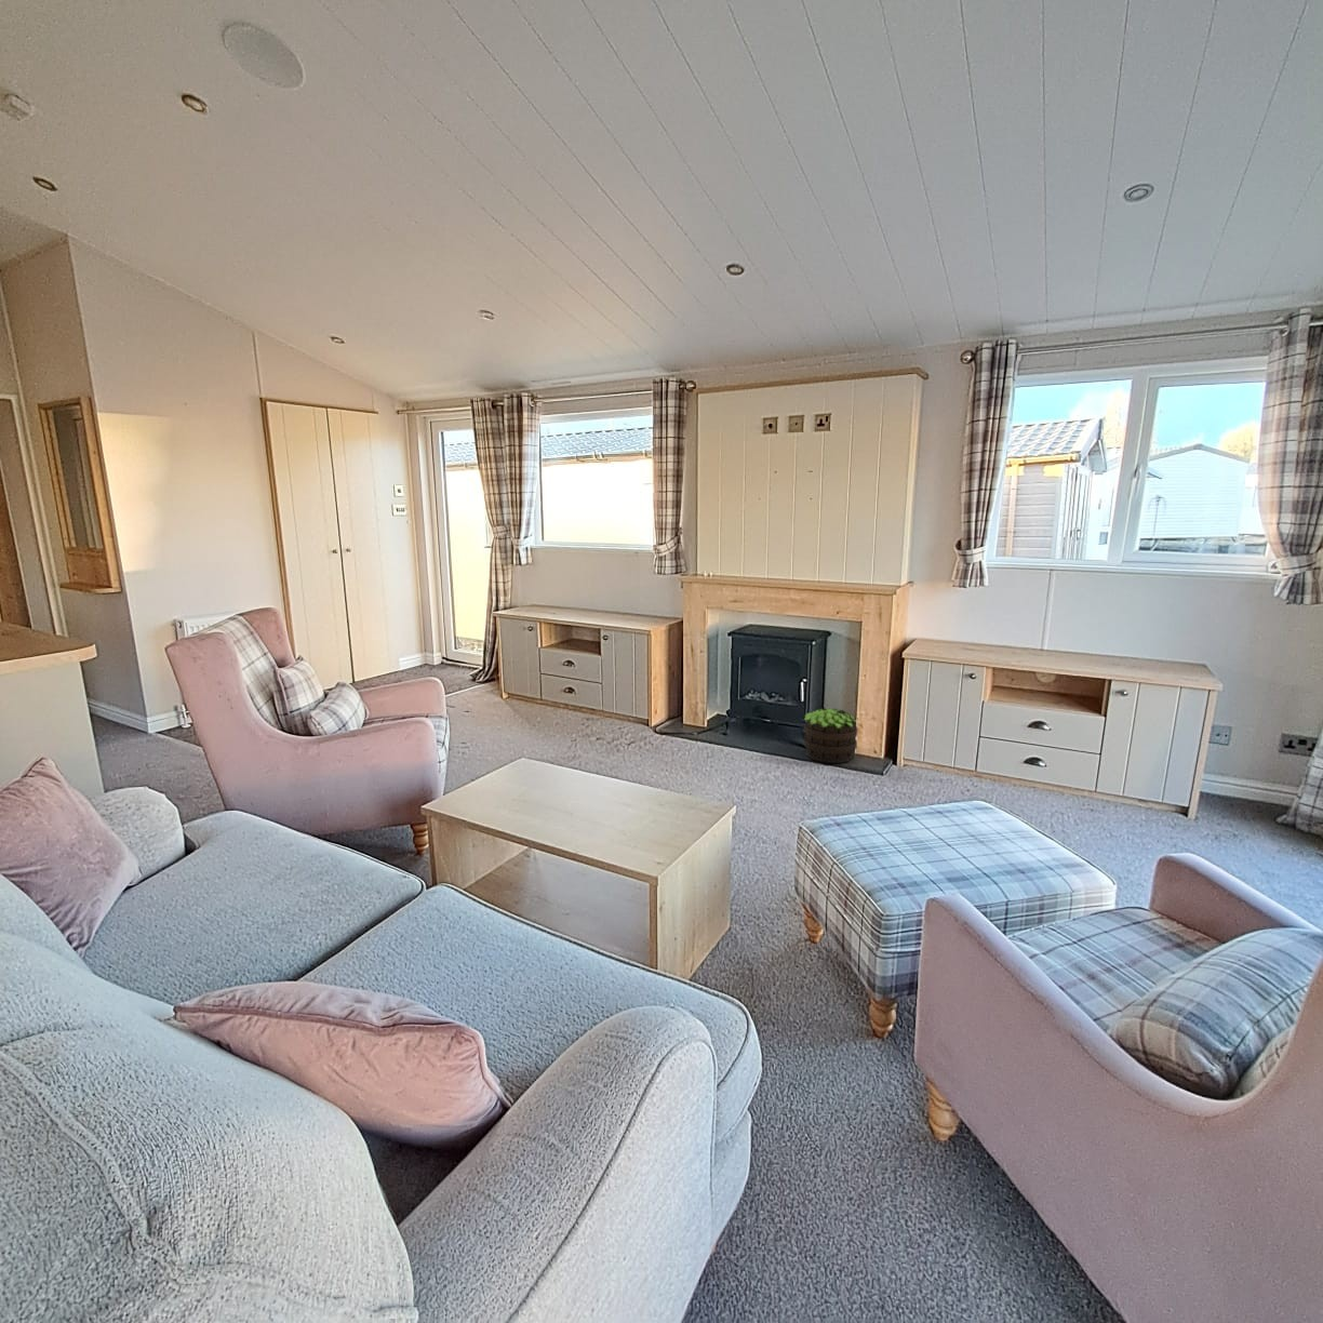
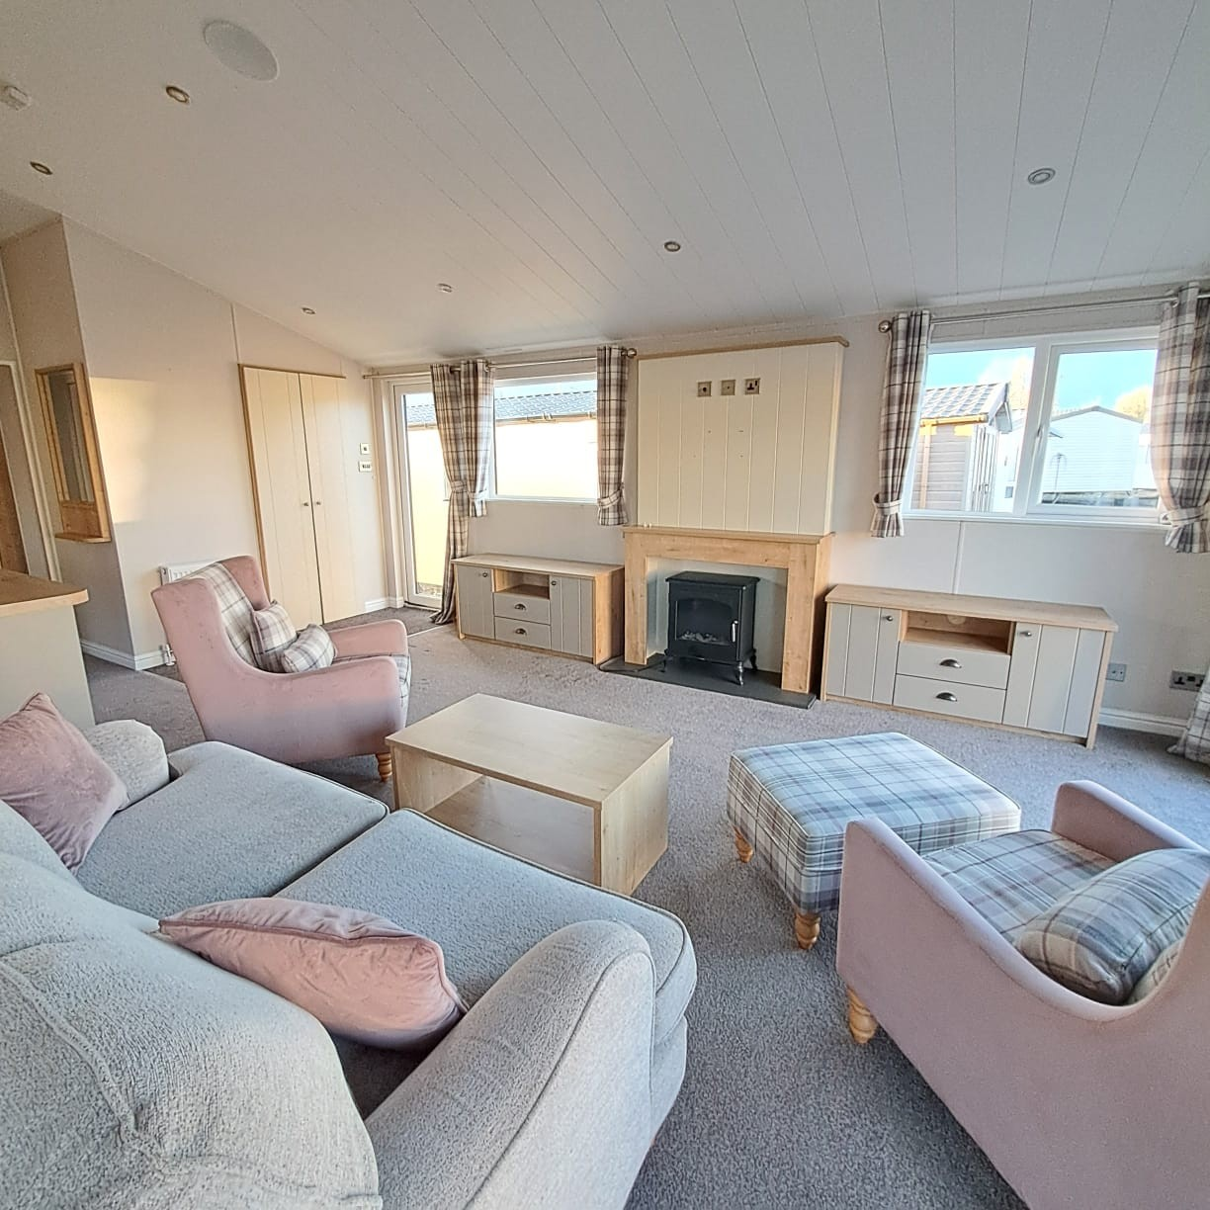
- potted plant (830, 732)
